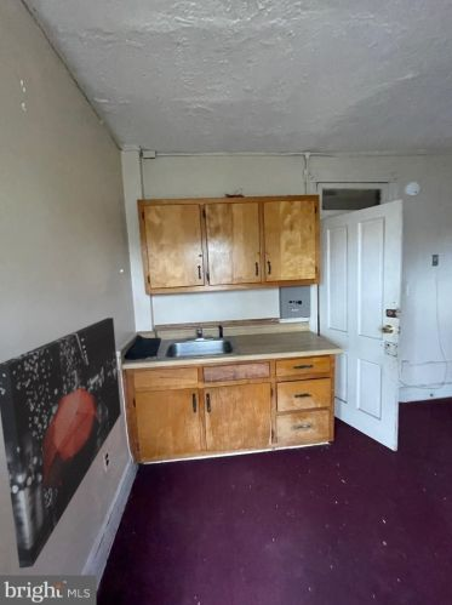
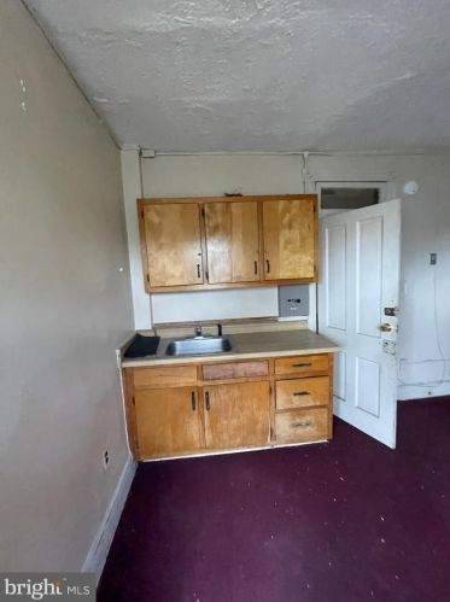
- wall art (82, 399)
